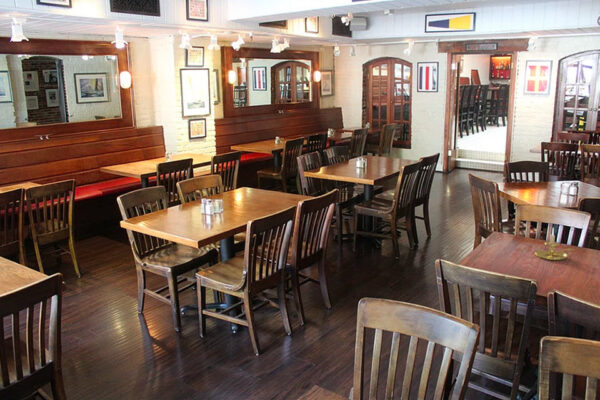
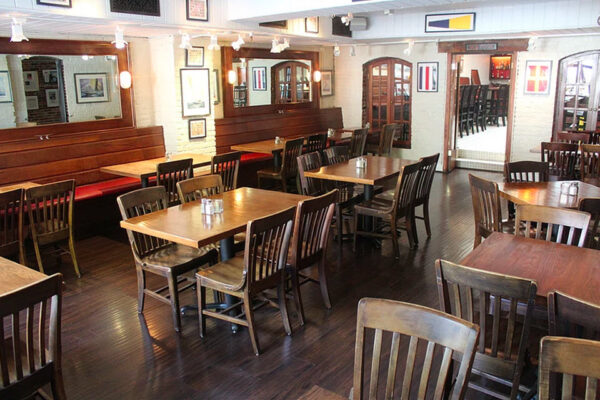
- candle holder (554, 242)
